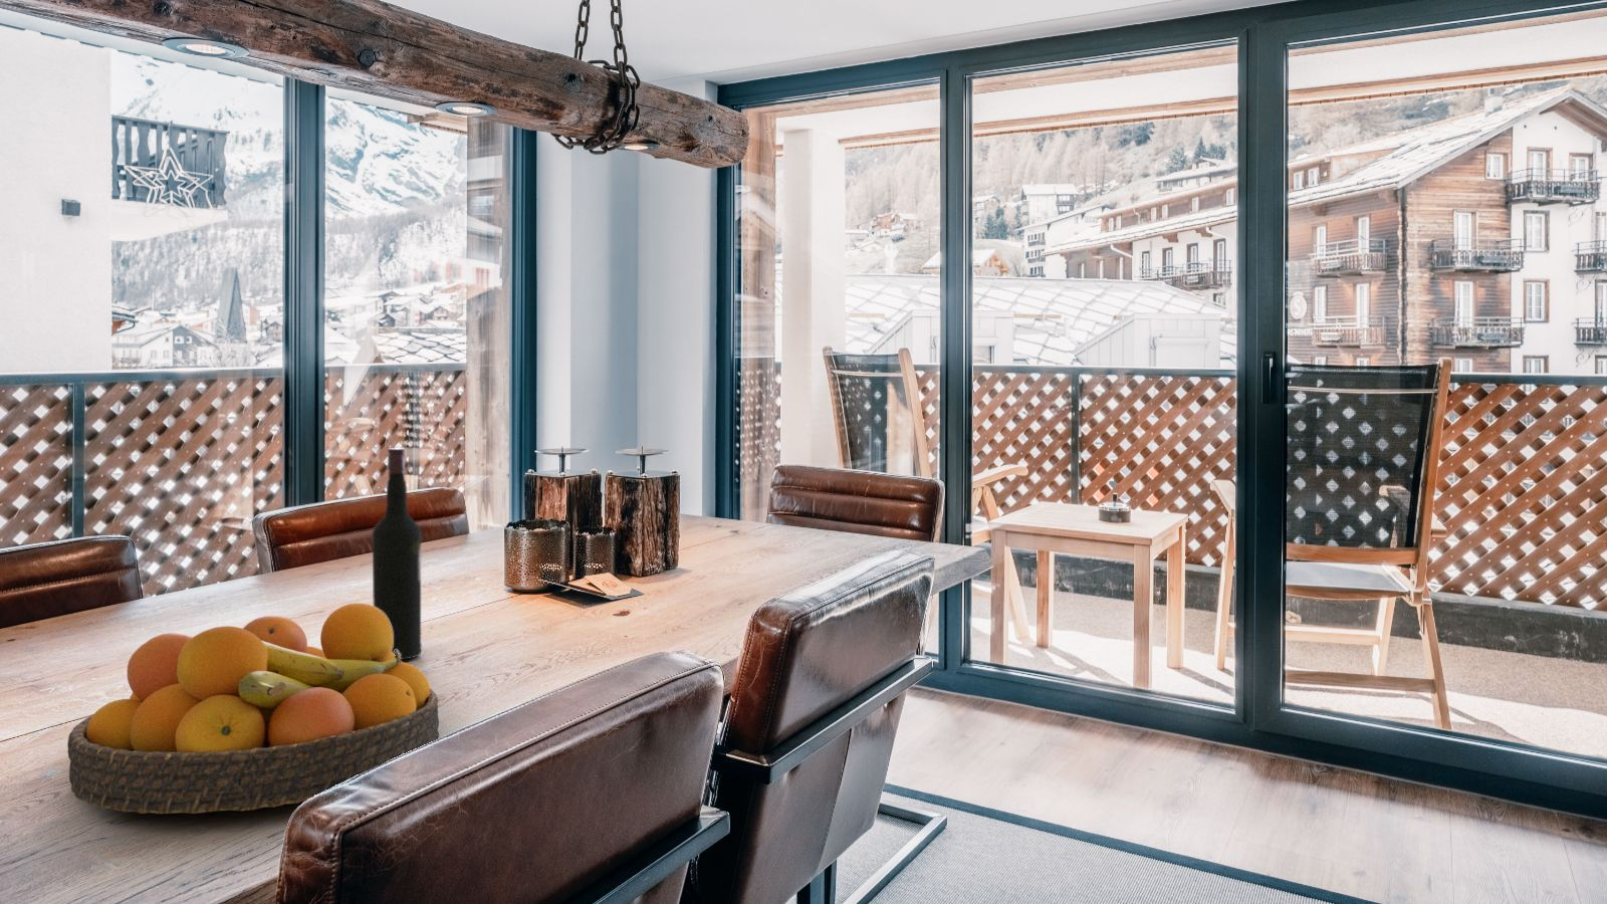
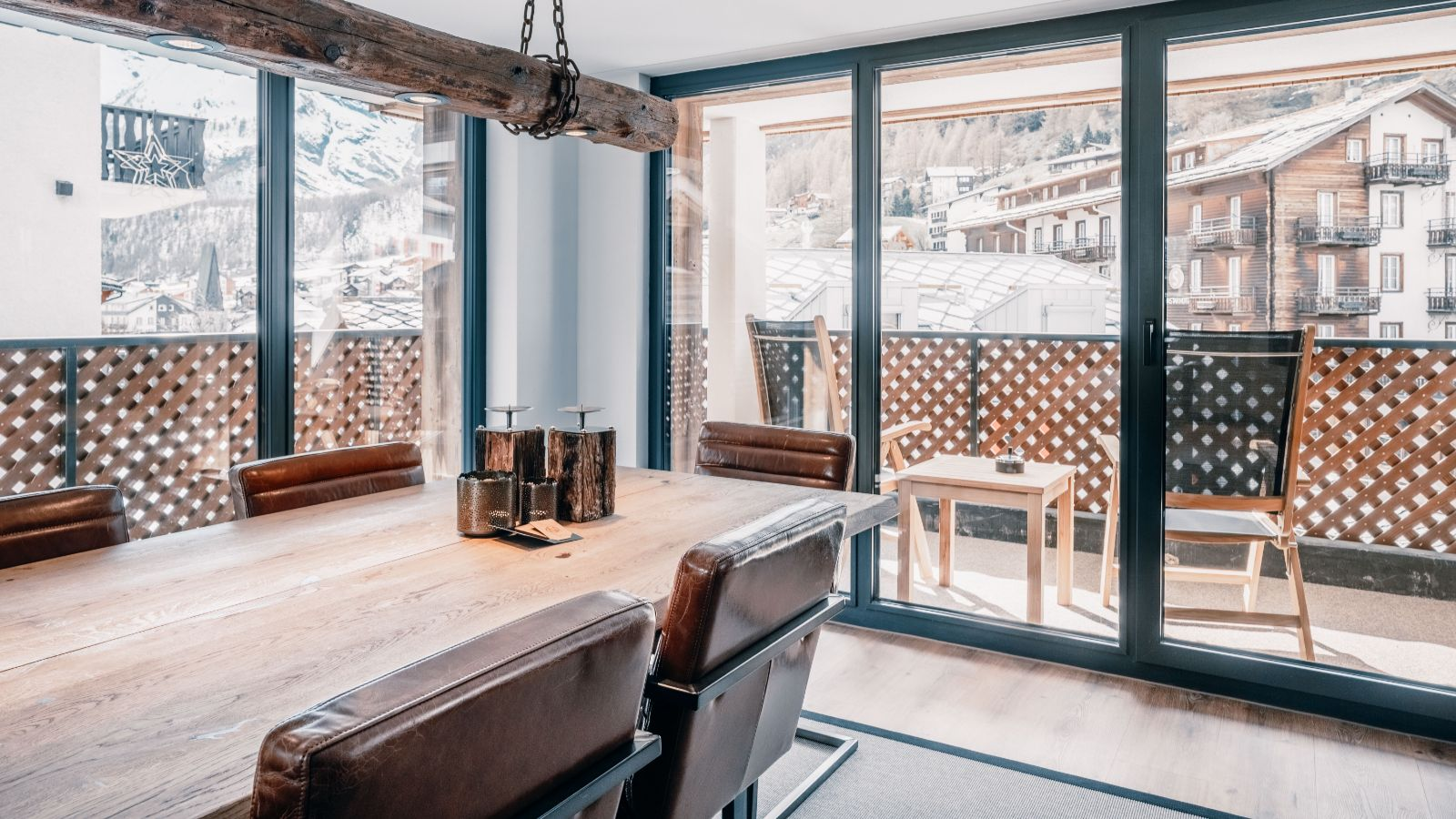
- wine bottle (396, 552)
- fruit bowl (267, 687)
